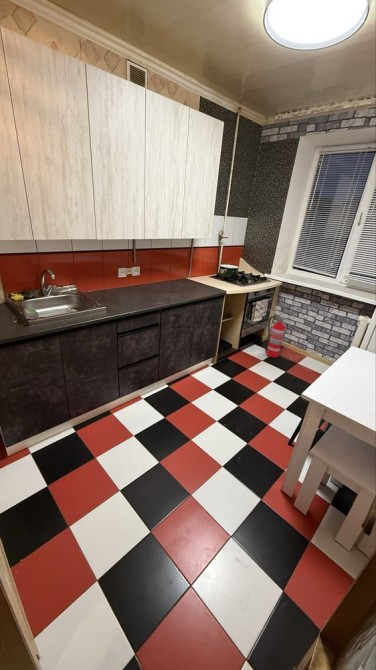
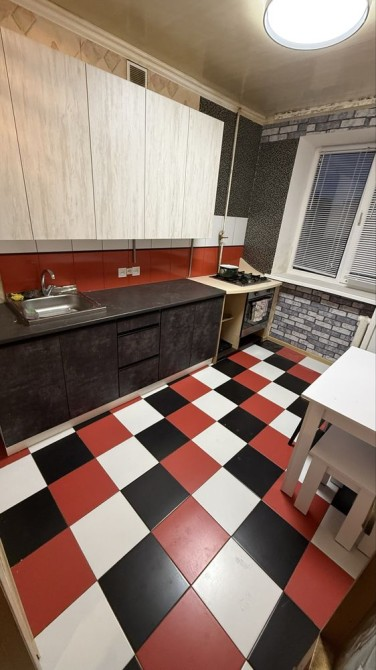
- fire extinguisher (276, 335)
